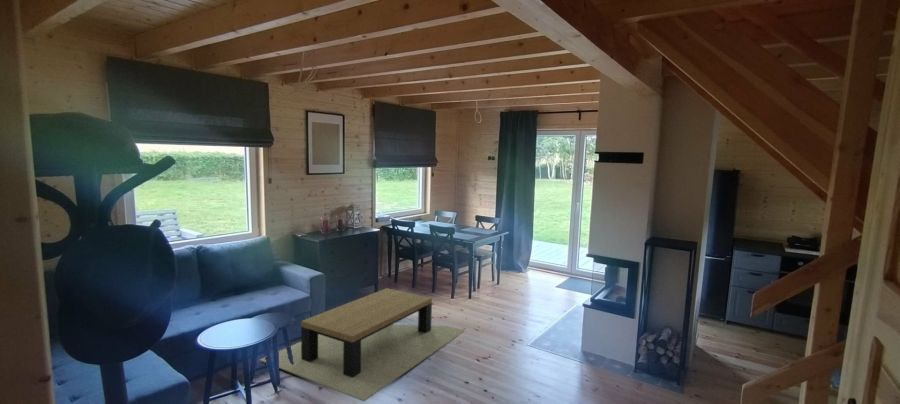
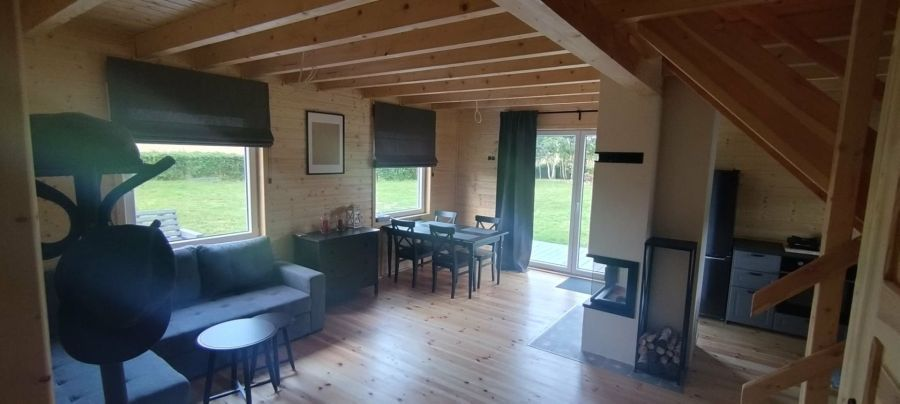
- coffee table (372, 326)
